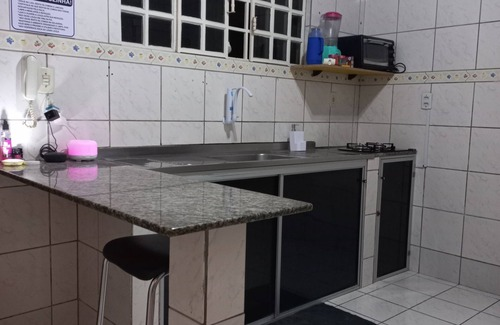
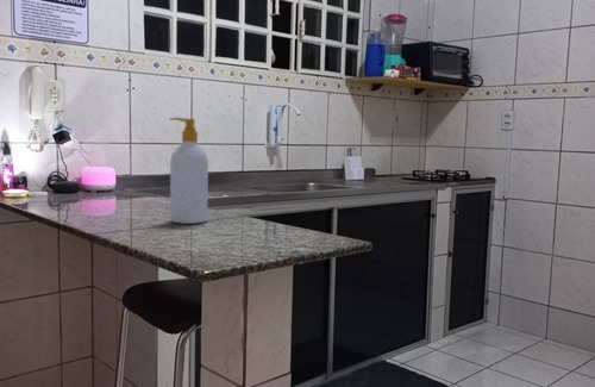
+ soap bottle (187, 169)
